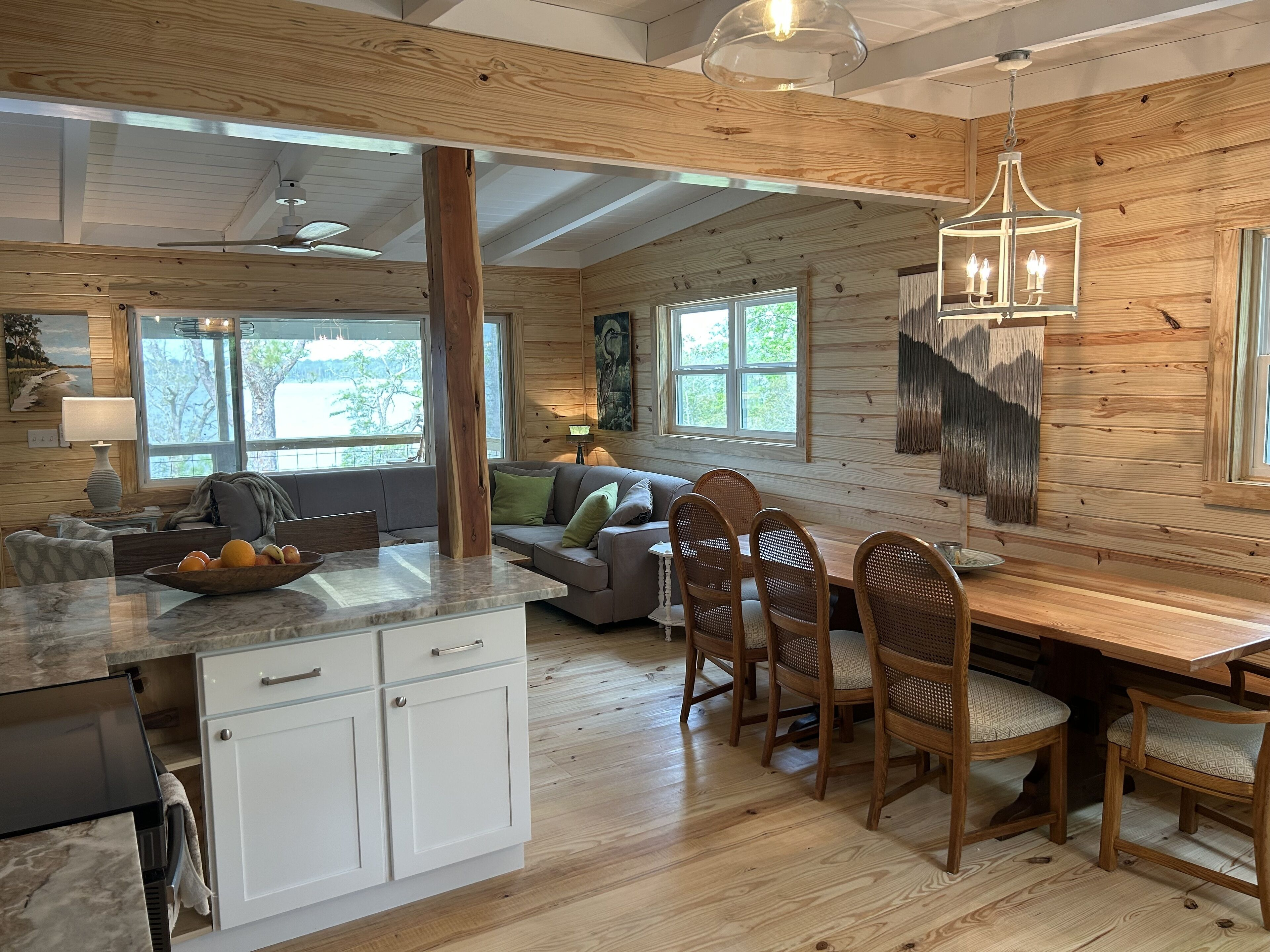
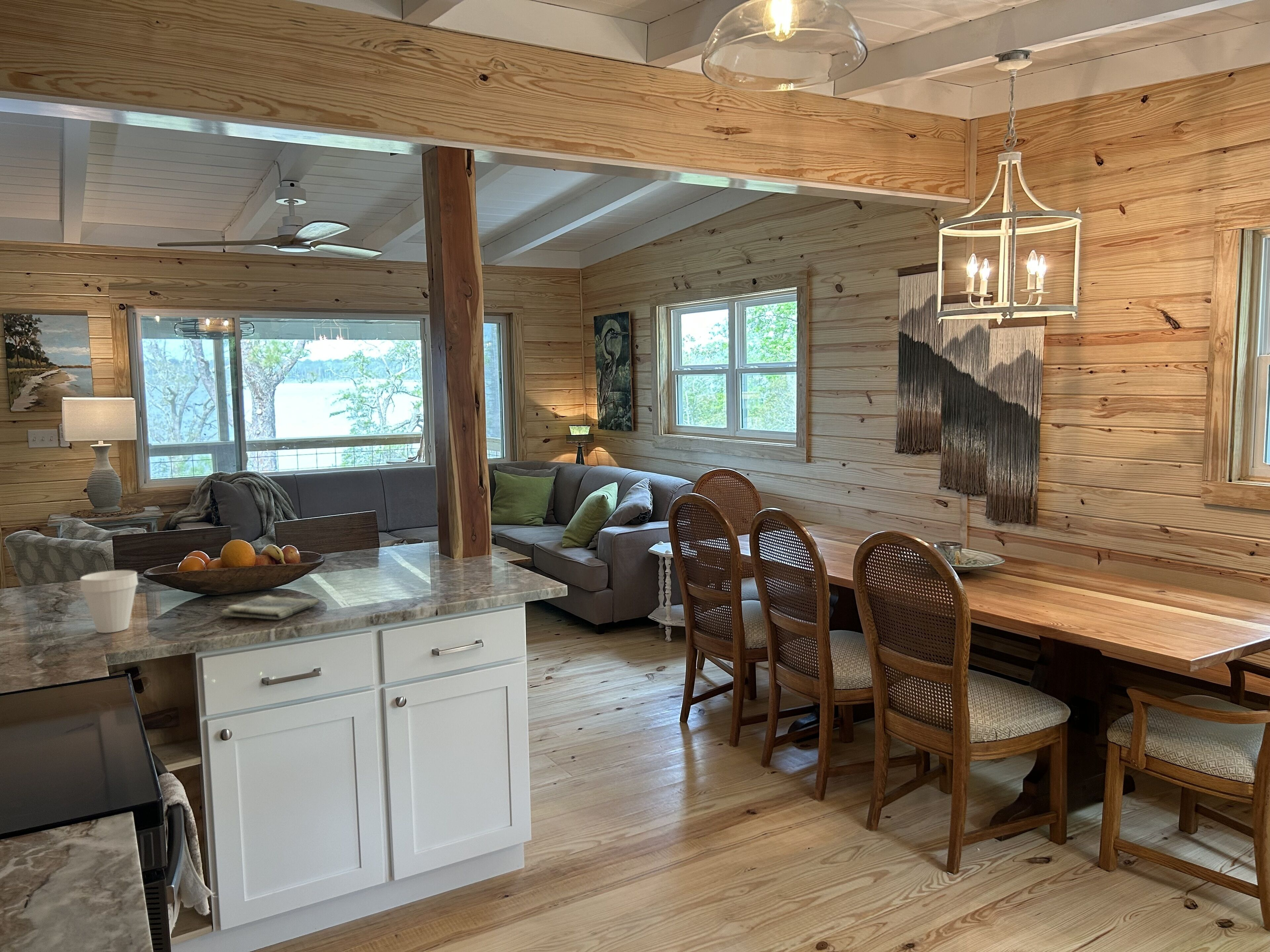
+ dish towel (271, 605)
+ cup (111, 602)
